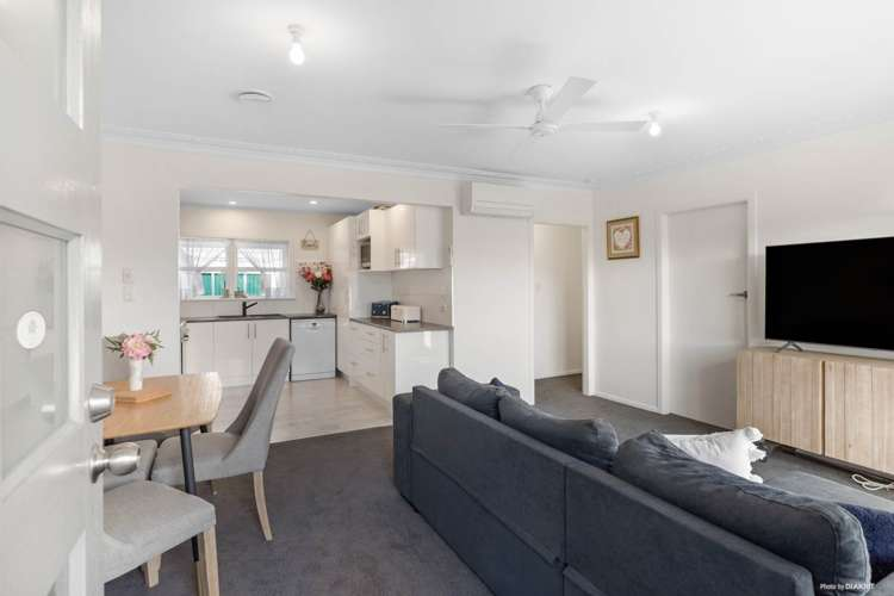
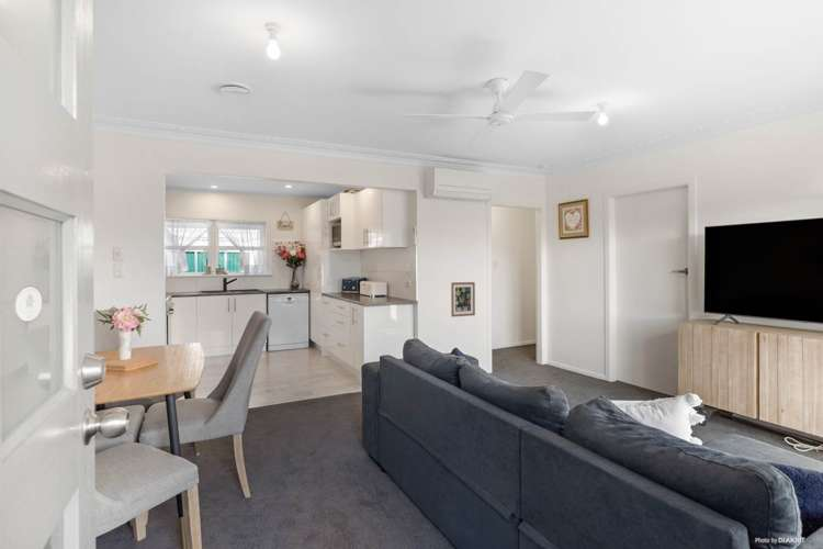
+ wall art (463, 299)
